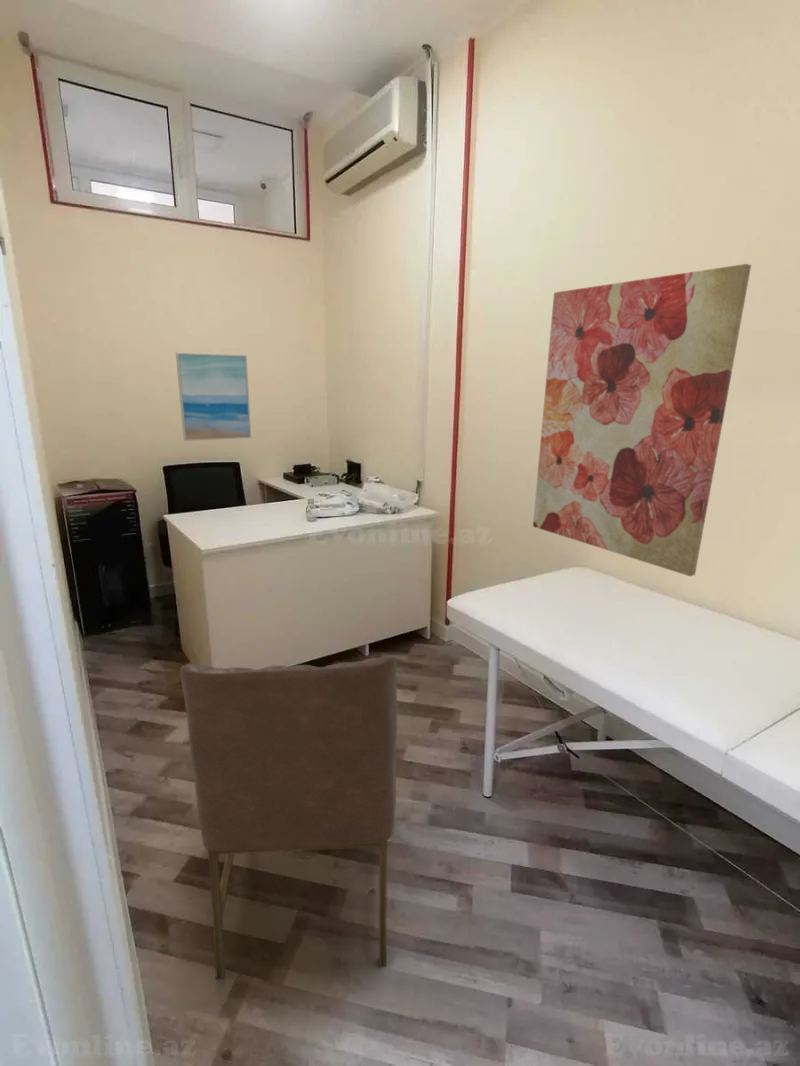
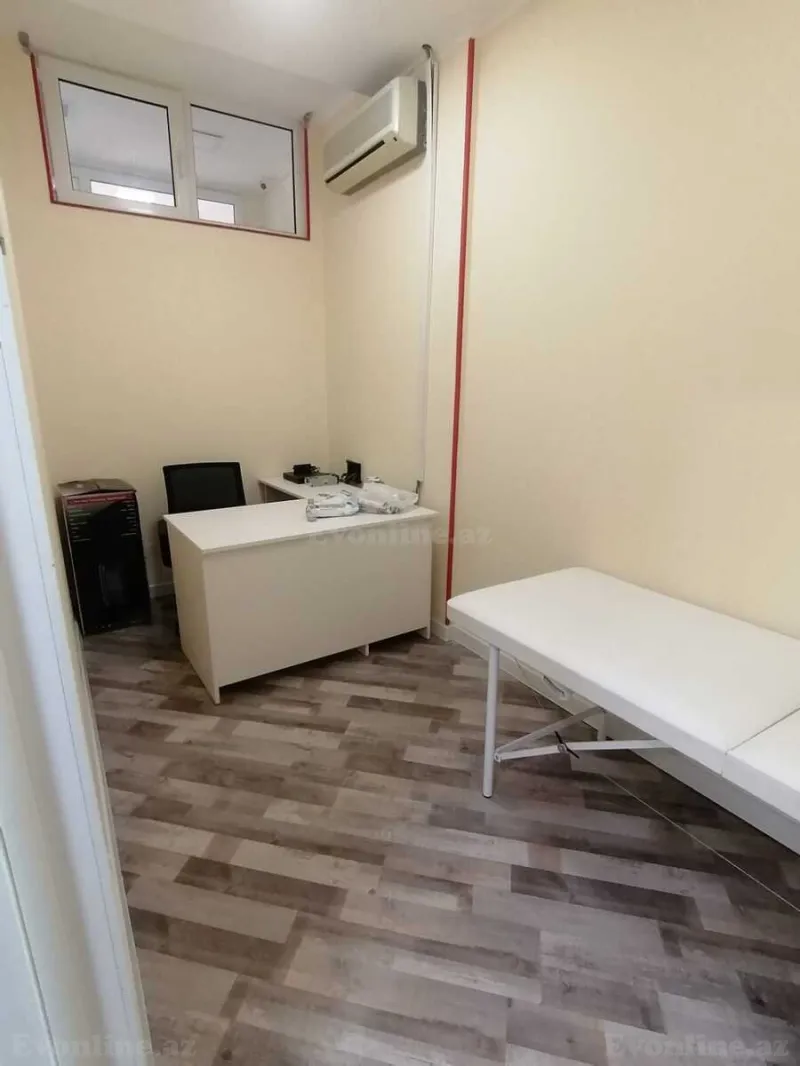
- wall art (619, 423)
- wall art (215, 397)
- chair (305, 761)
